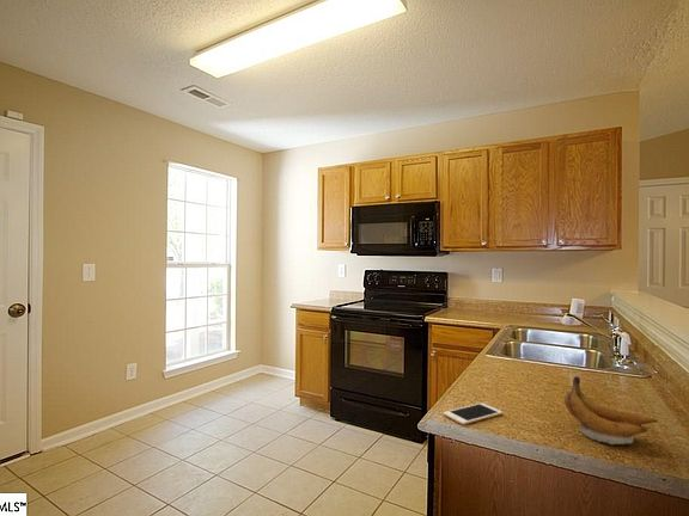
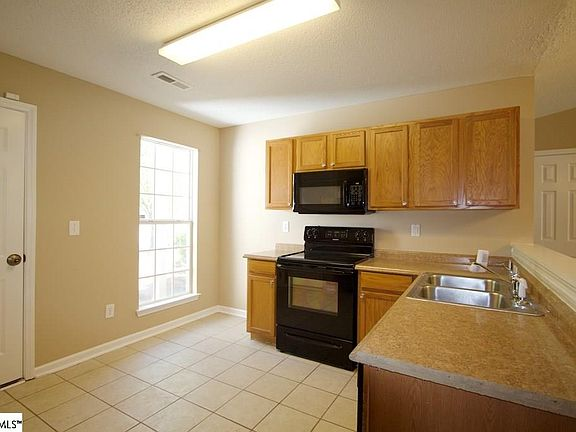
- banana (608, 410)
- cell phone (472, 412)
